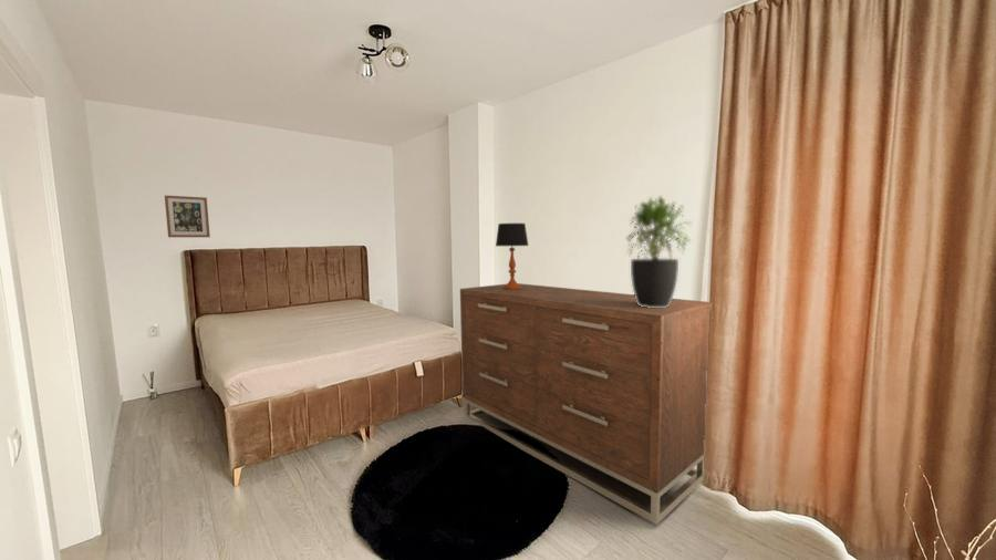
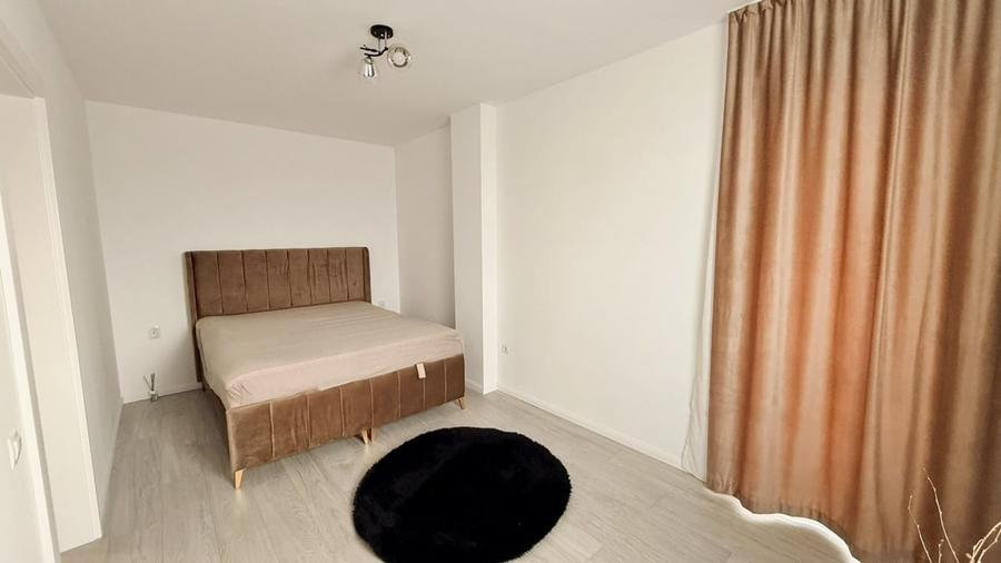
- wall art (187, 217)
- table lamp (511, 256)
- dresser (563, 371)
- potted plant (658, 250)
